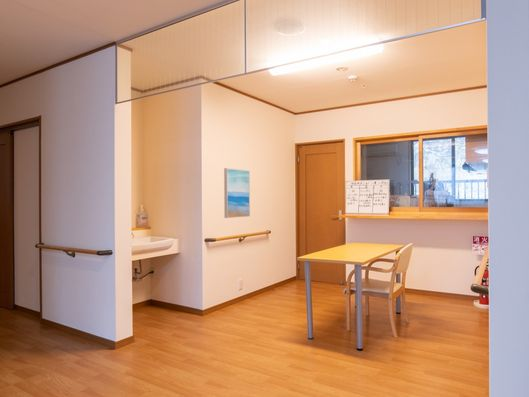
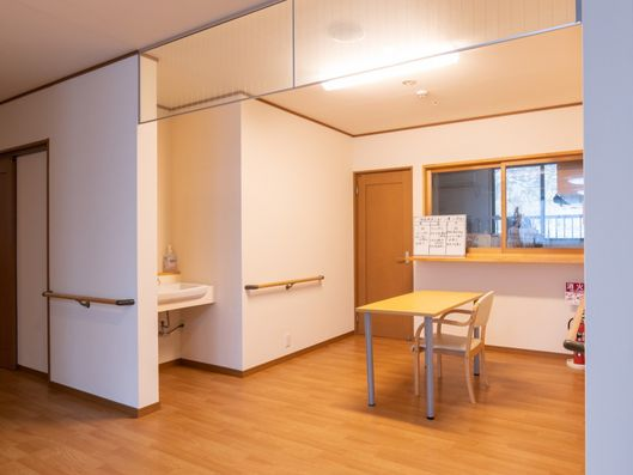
- wall art (237, 193)
